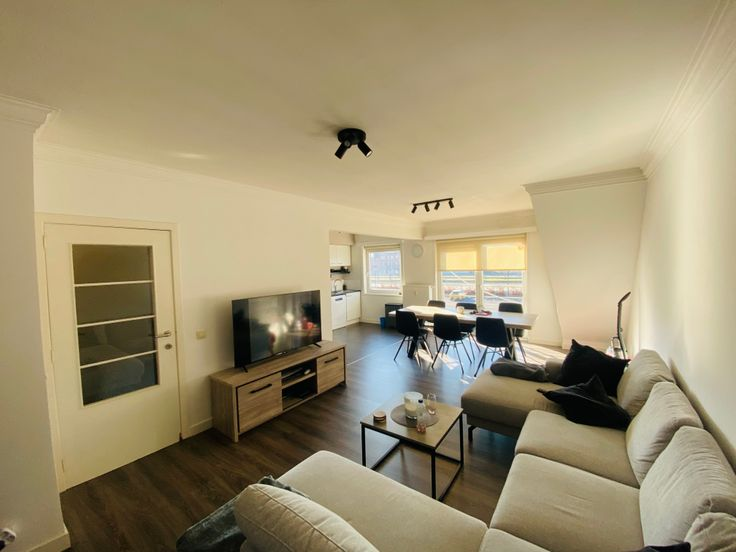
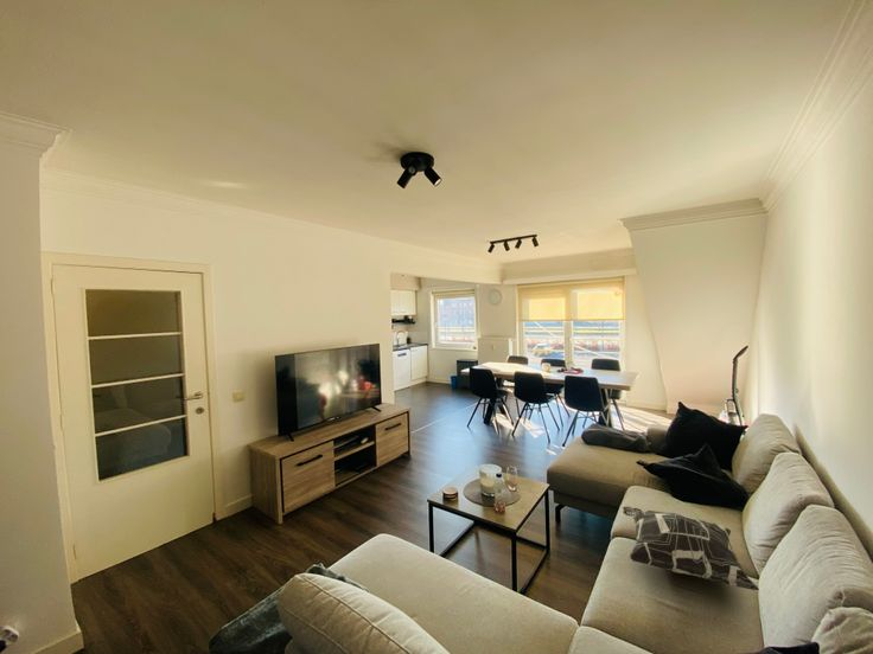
+ decorative pillow (678, 540)
